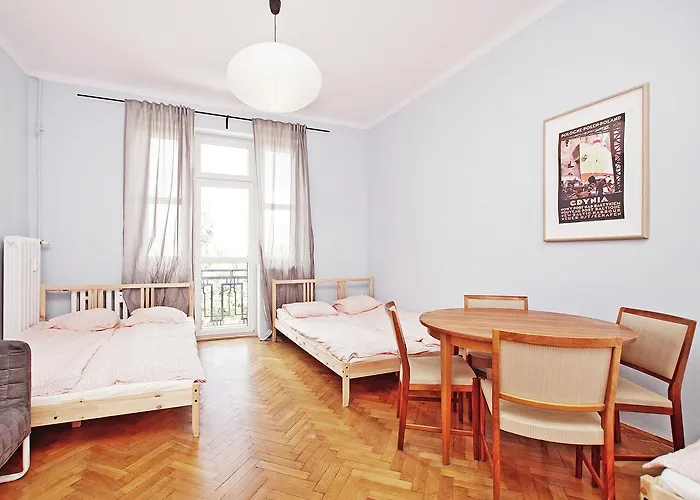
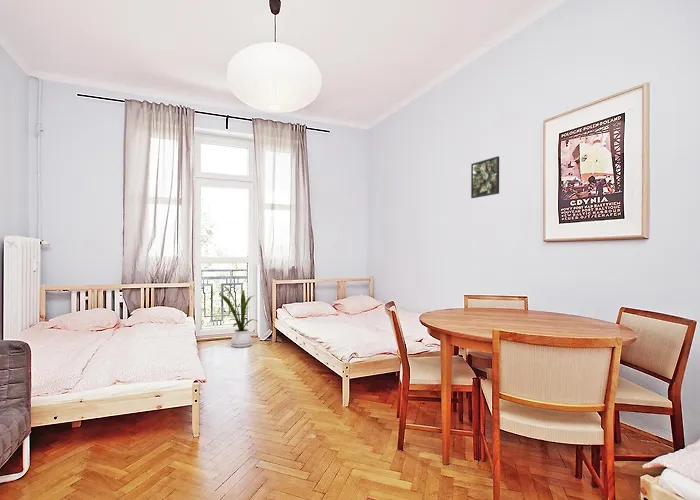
+ house plant (238, 315)
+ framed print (484, 178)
